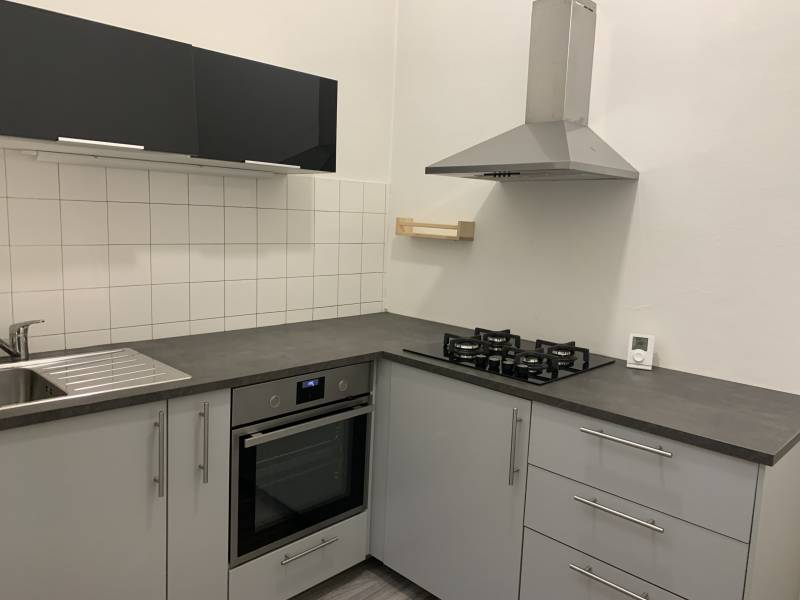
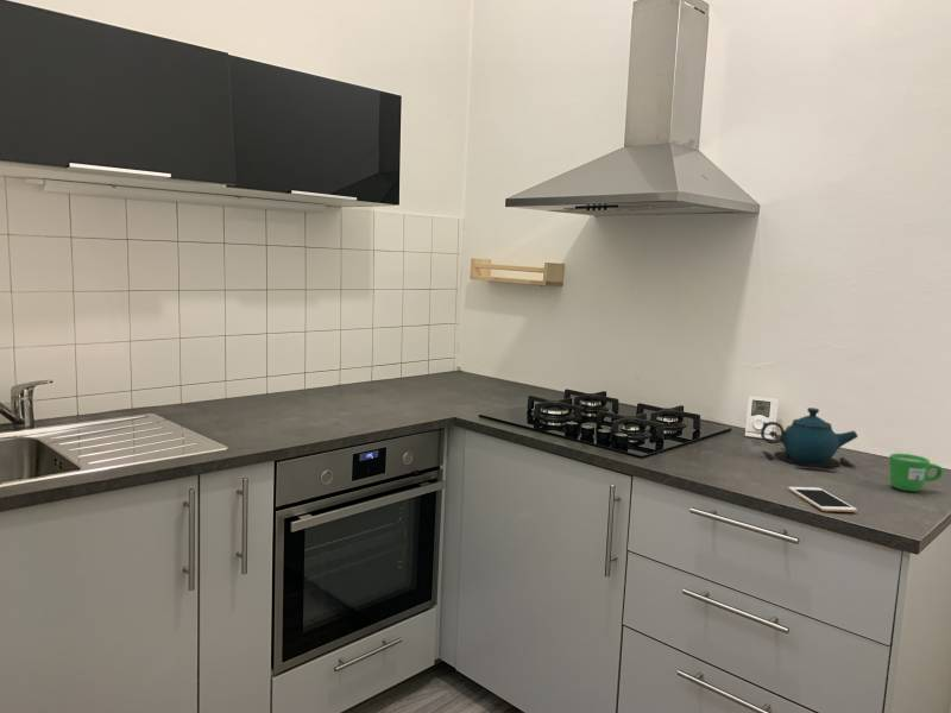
+ cell phone (820, 498)
+ mug (915, 473)
+ teapot (807, 433)
